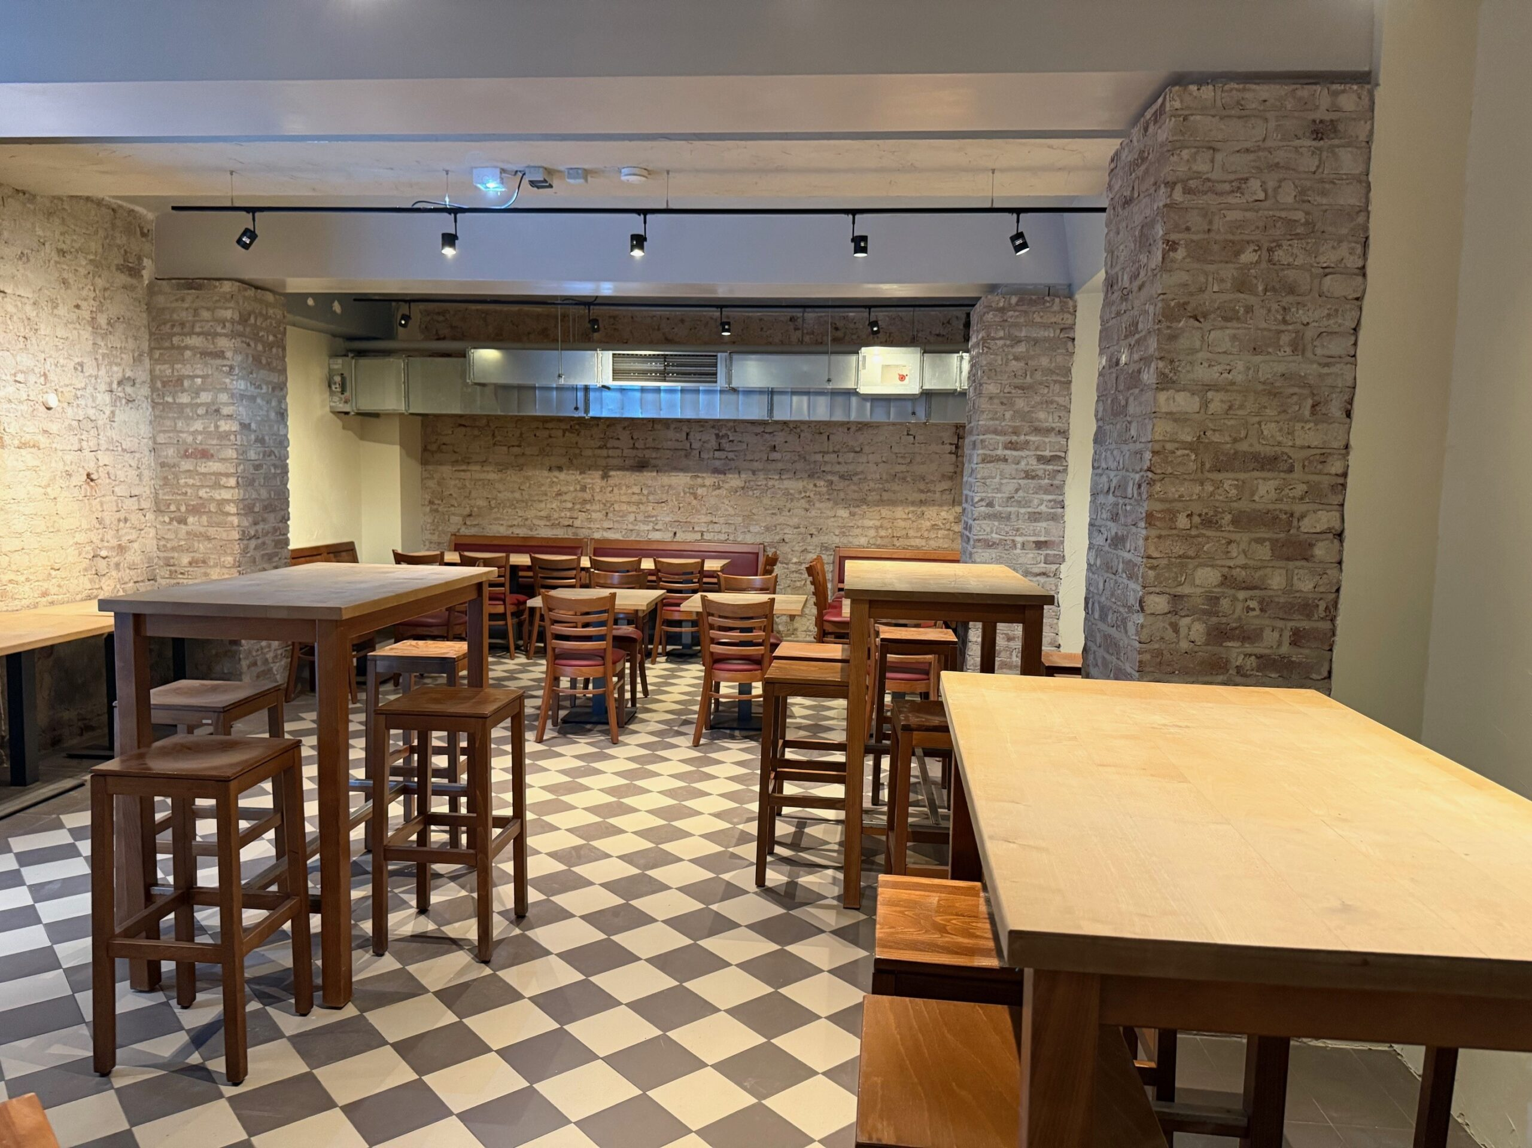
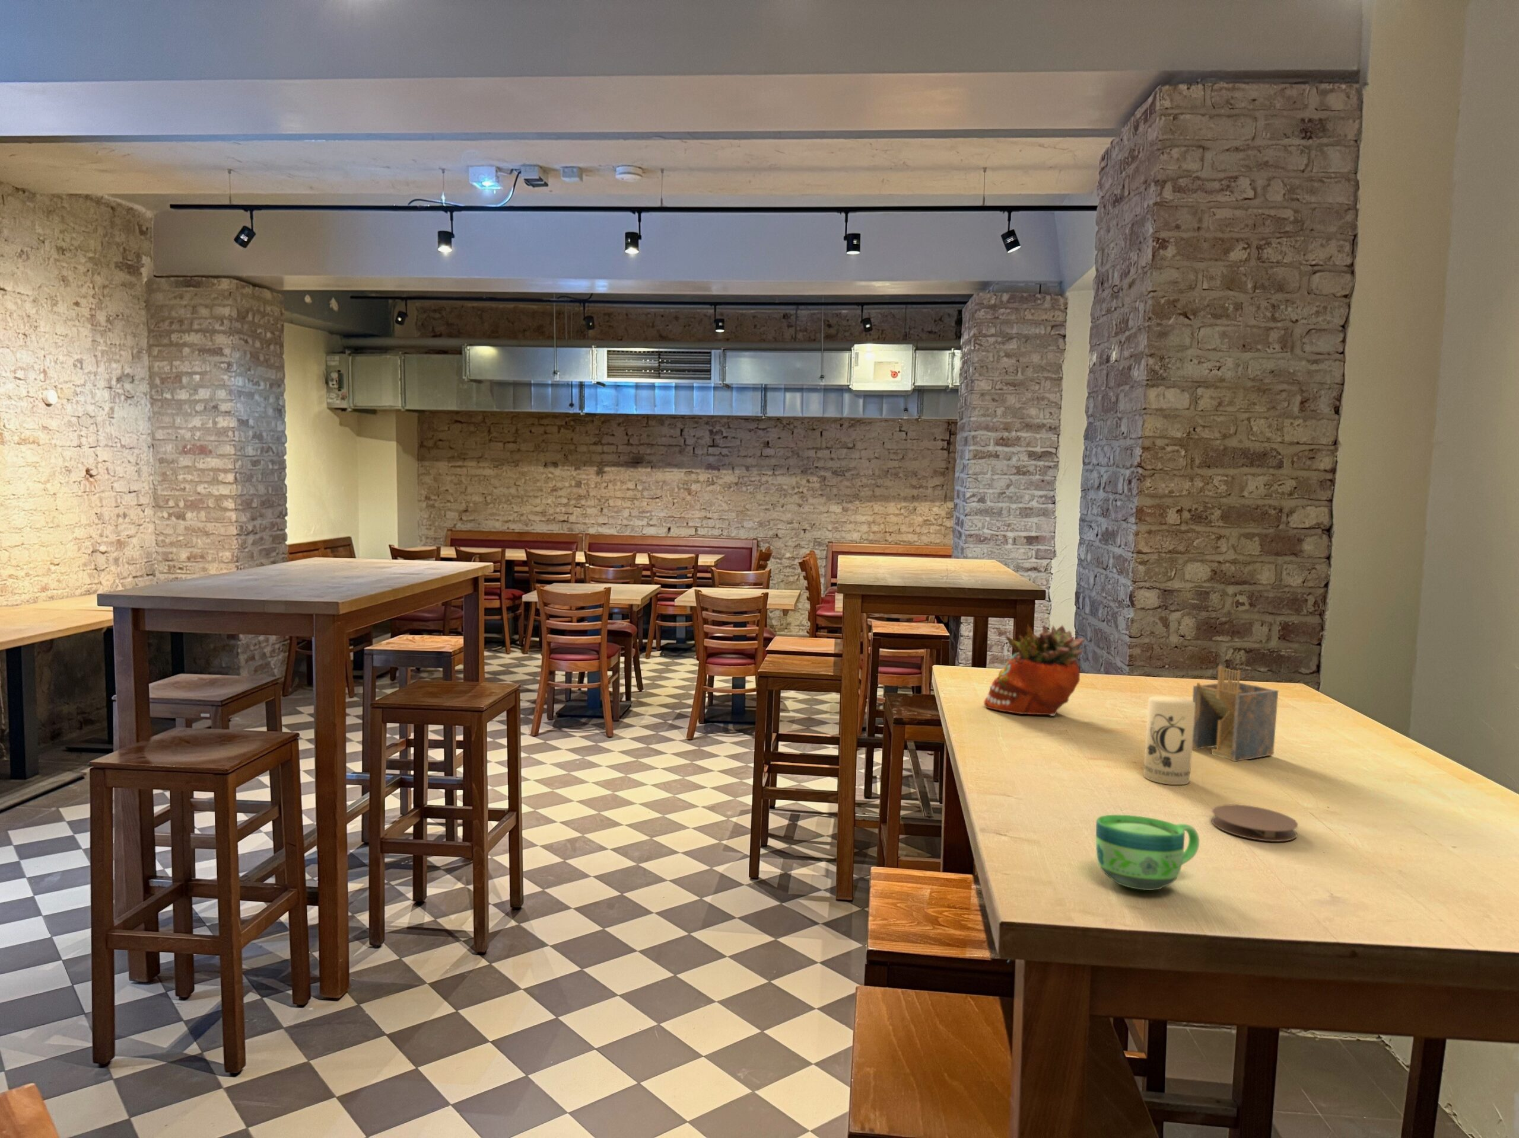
+ coaster (1253, 822)
+ cup (1147, 850)
+ candle (1169, 740)
+ succulent planter (1033, 667)
+ napkin holder (1234, 709)
